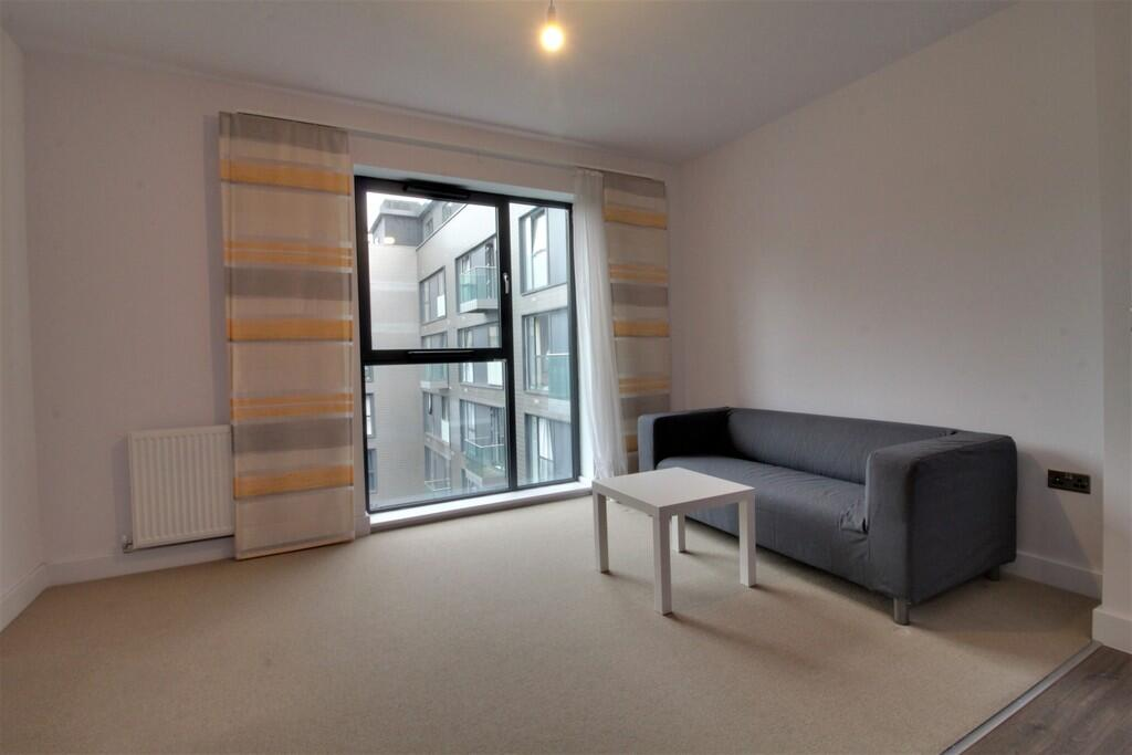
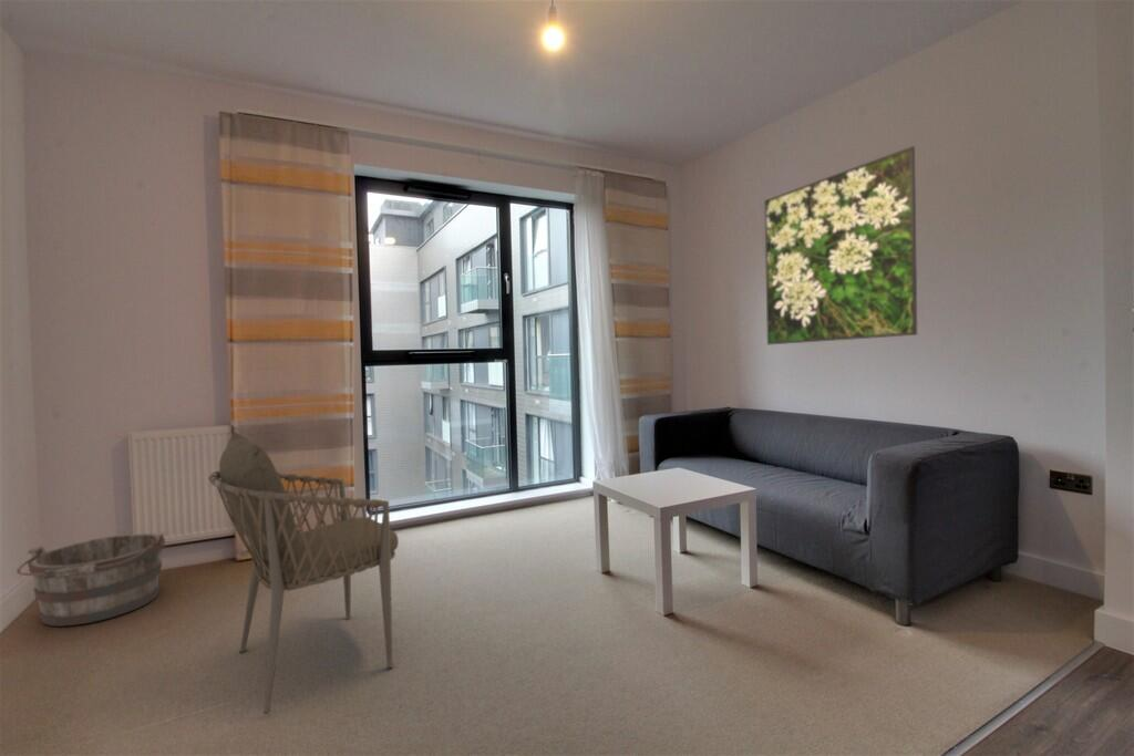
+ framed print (831, 258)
+ bucket (99, 574)
+ armchair (308, 546)
